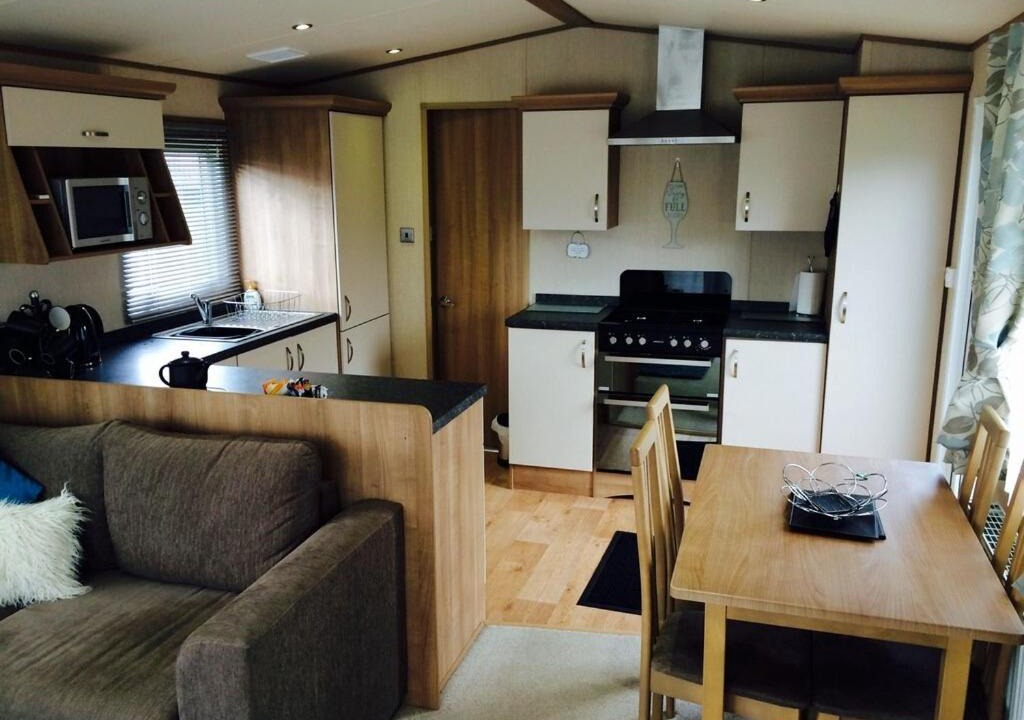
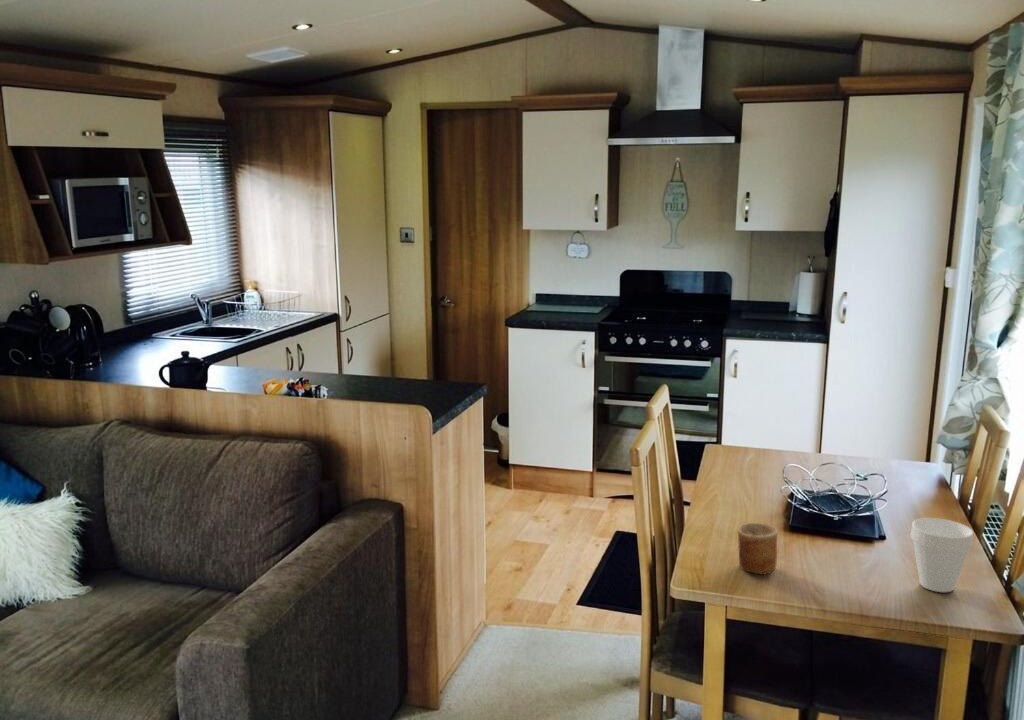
+ cup (939, 556)
+ cup (756, 549)
